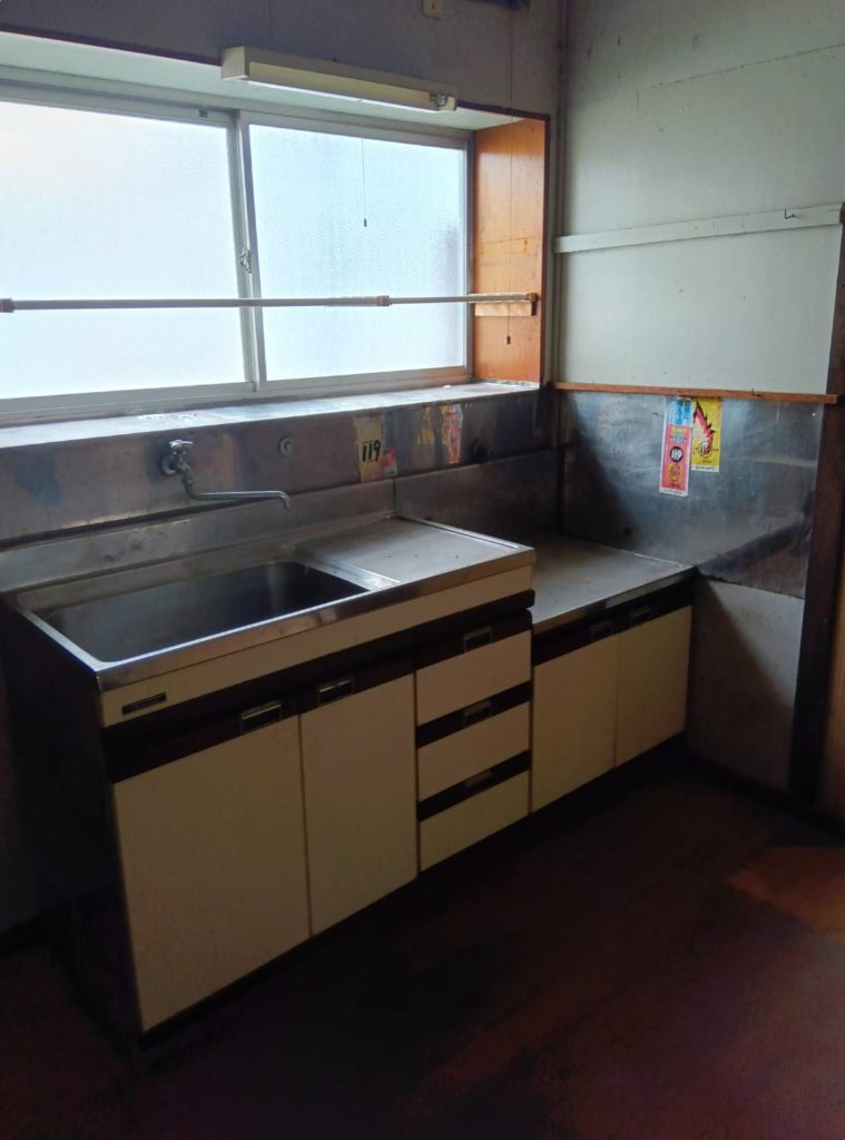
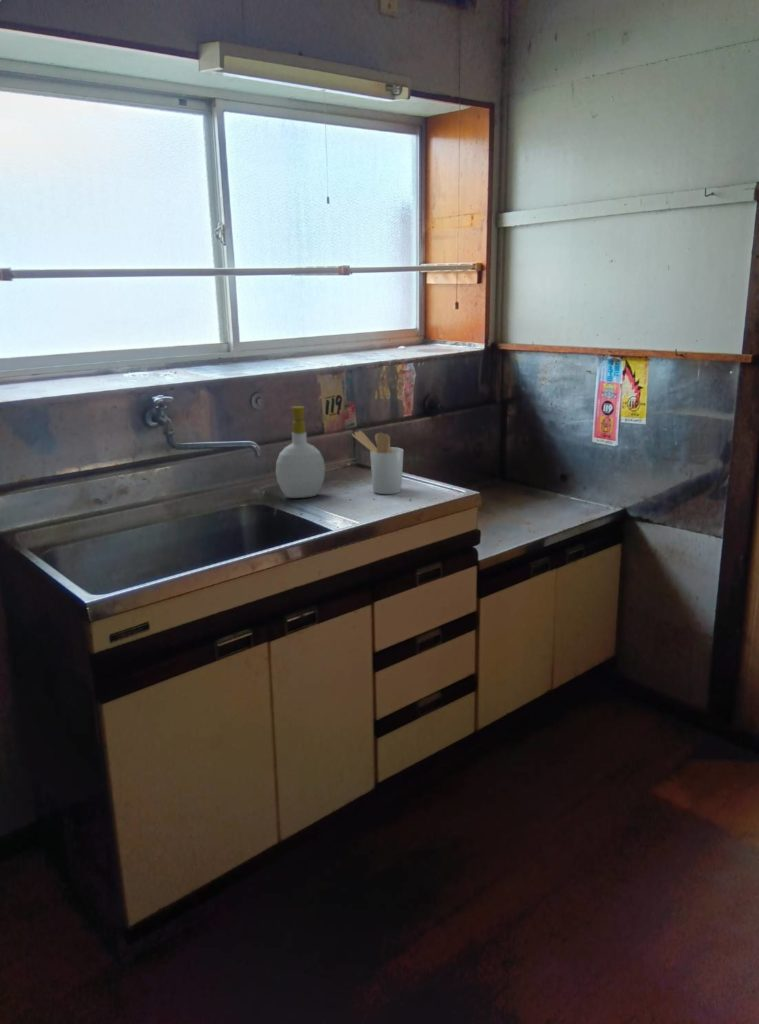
+ utensil holder (378, 460)
+ soap bottle (299, 451)
